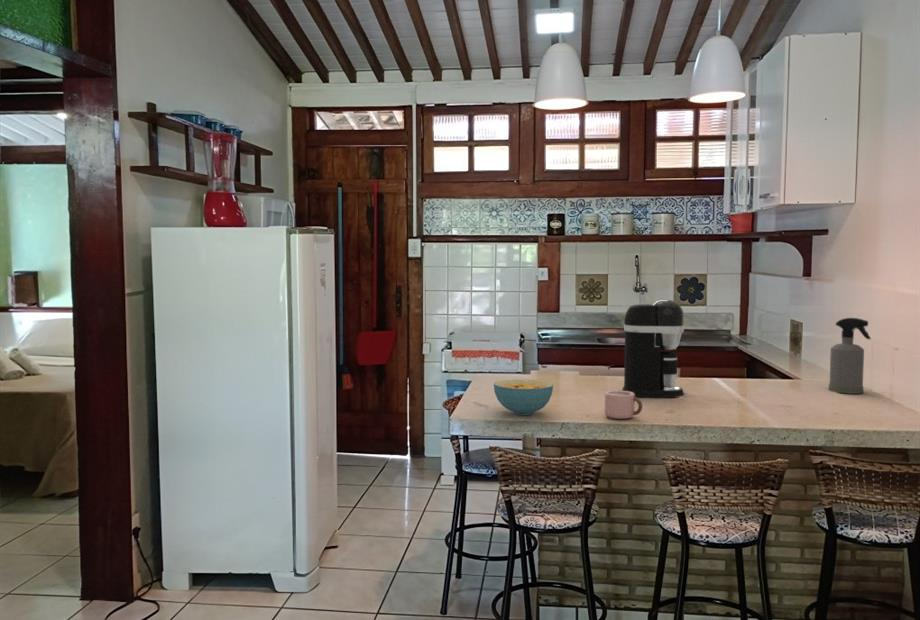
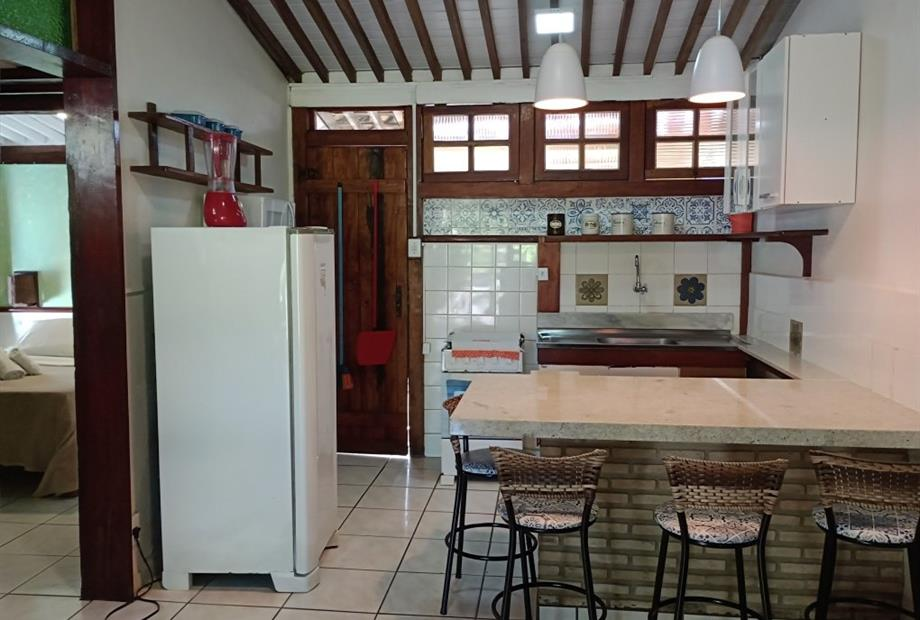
- spray bottle (849, 354)
- coffee maker (653, 347)
- cereal bowl (523, 398)
- mug (623, 405)
